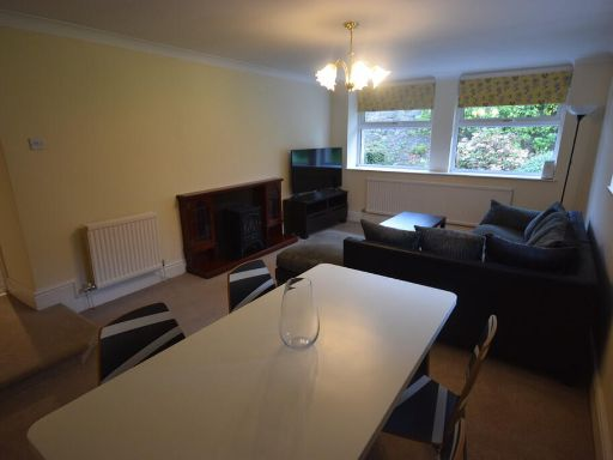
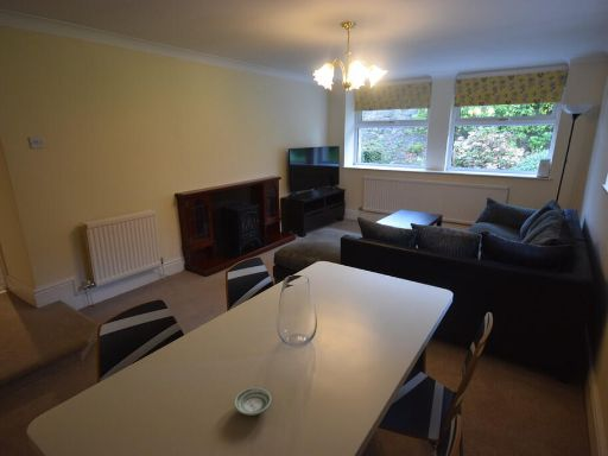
+ saucer (253, 403)
